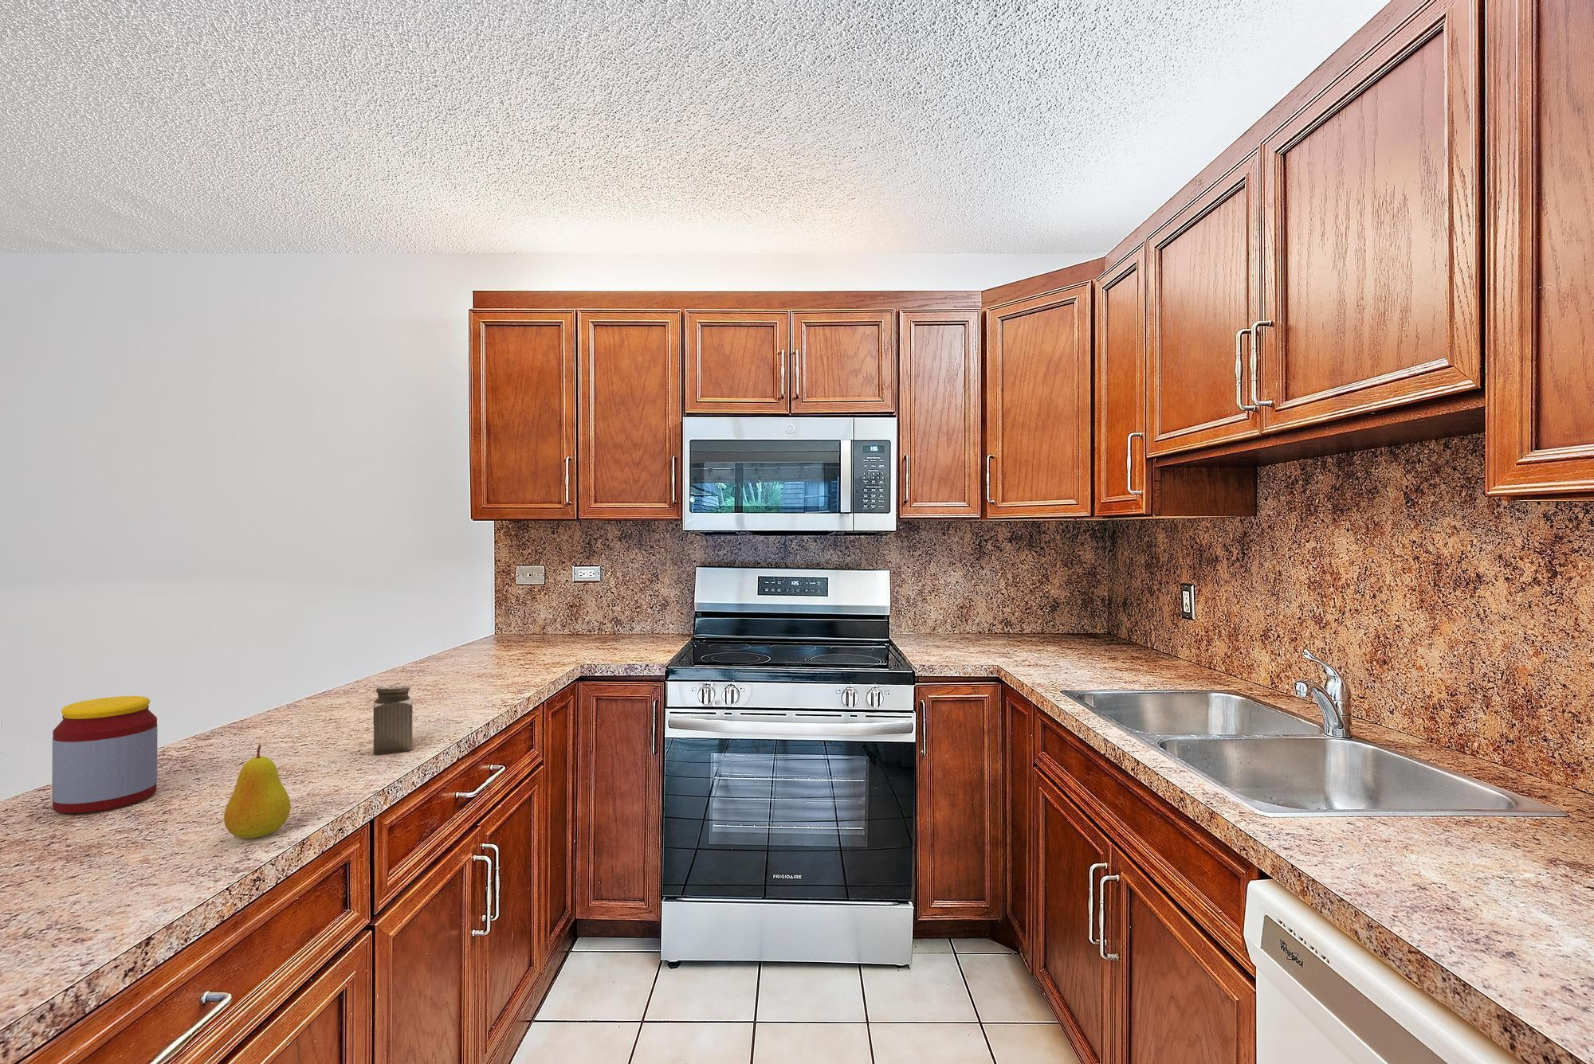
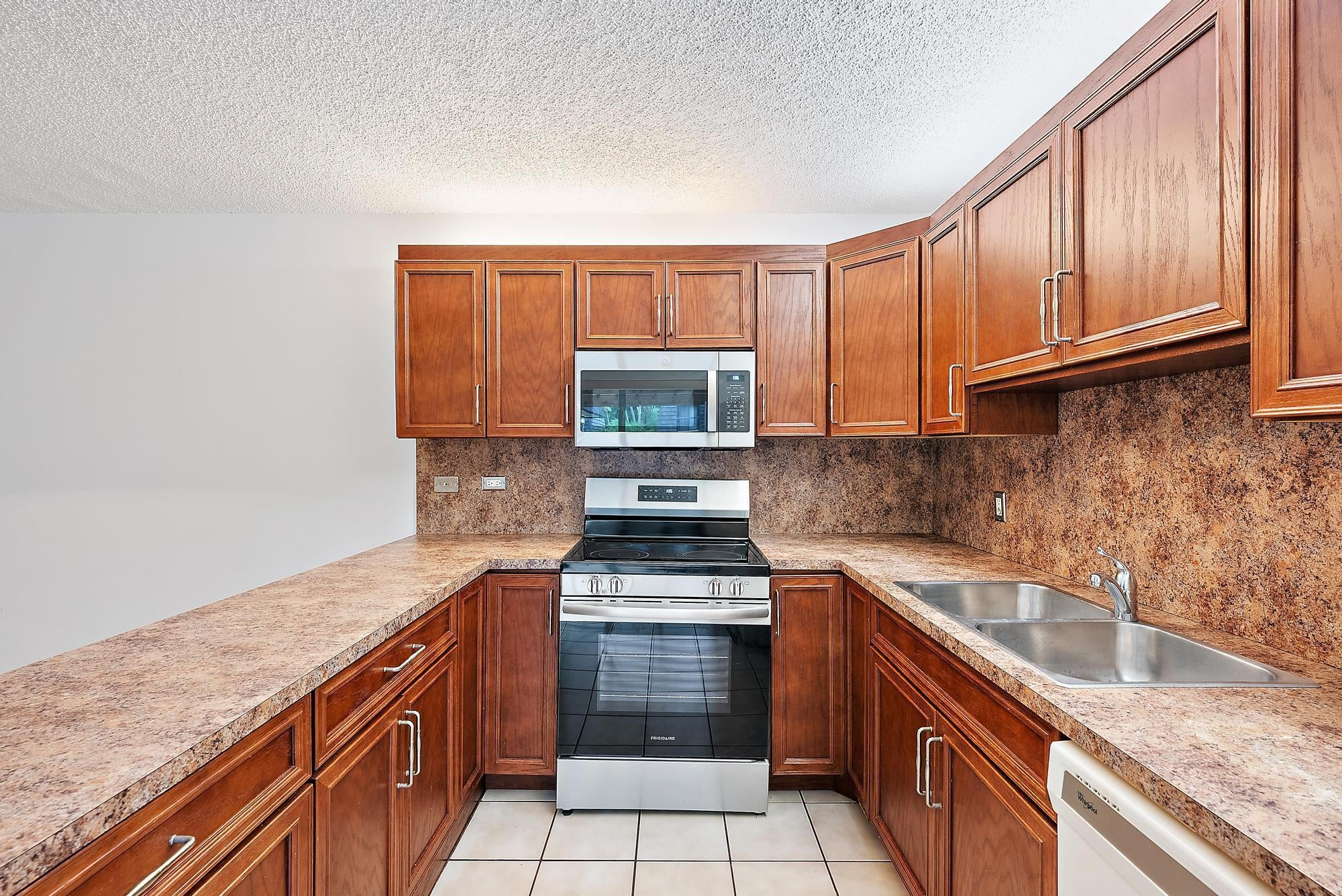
- fruit (258, 790)
- salt shaker (393, 716)
- jar (106, 750)
